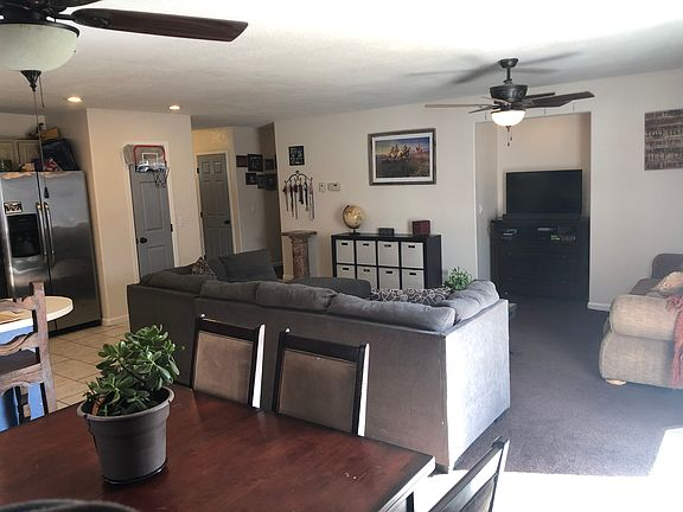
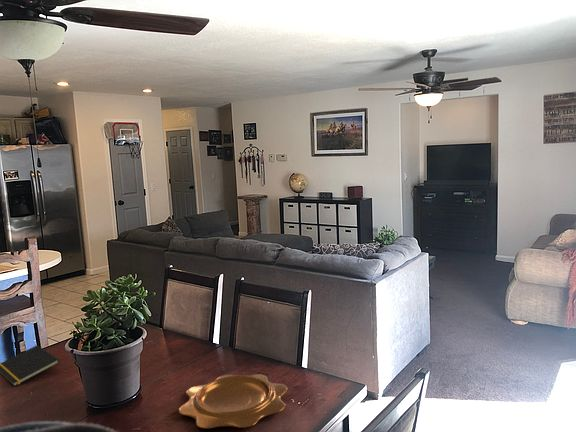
+ notepad (26, 364)
+ decorative bowl (234, 397)
